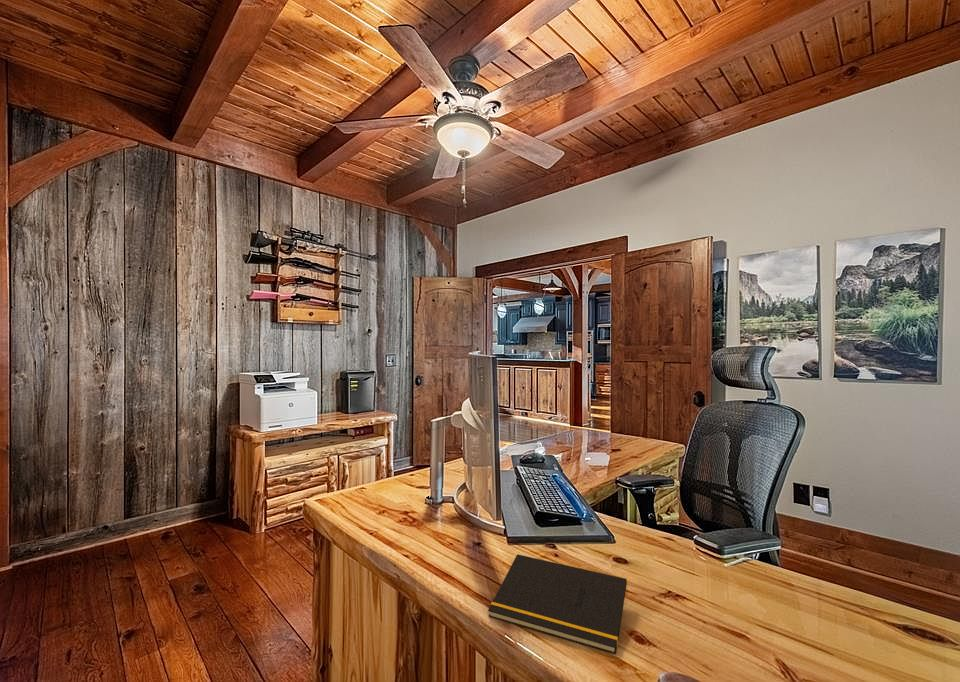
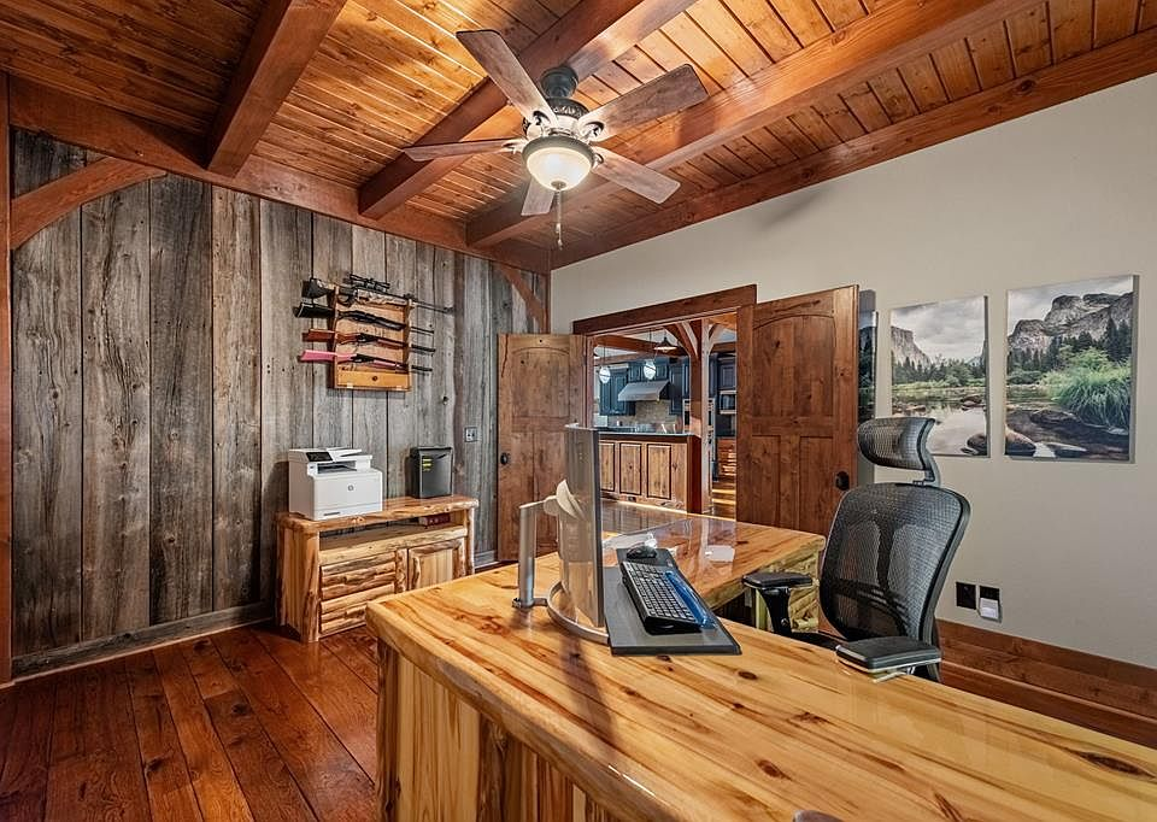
- notepad (559, 597)
